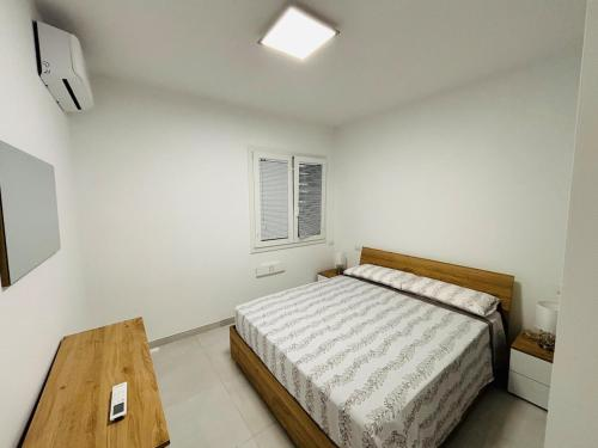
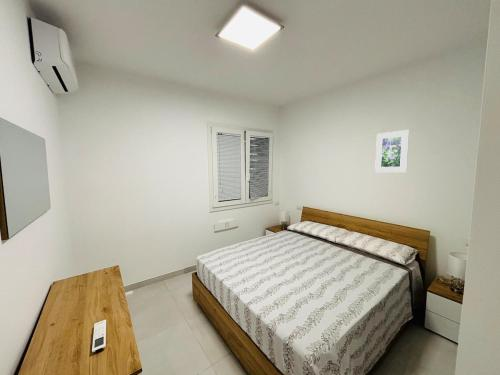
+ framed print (391, 152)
